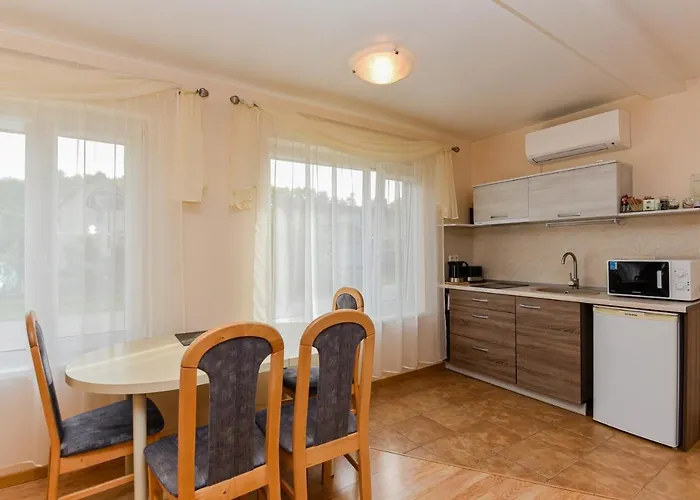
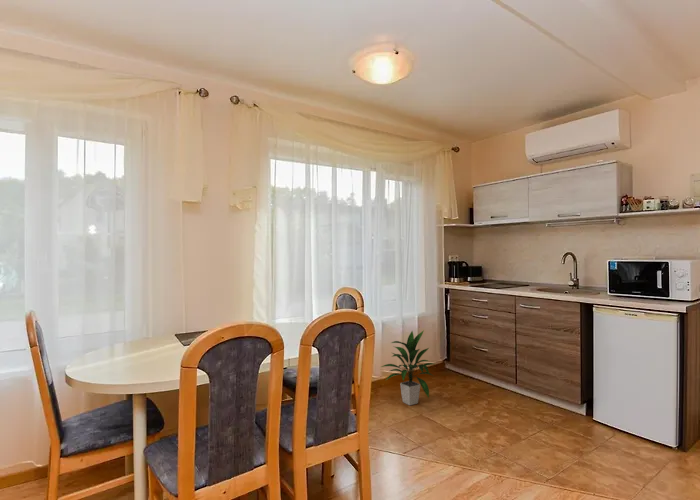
+ indoor plant (410, 367)
